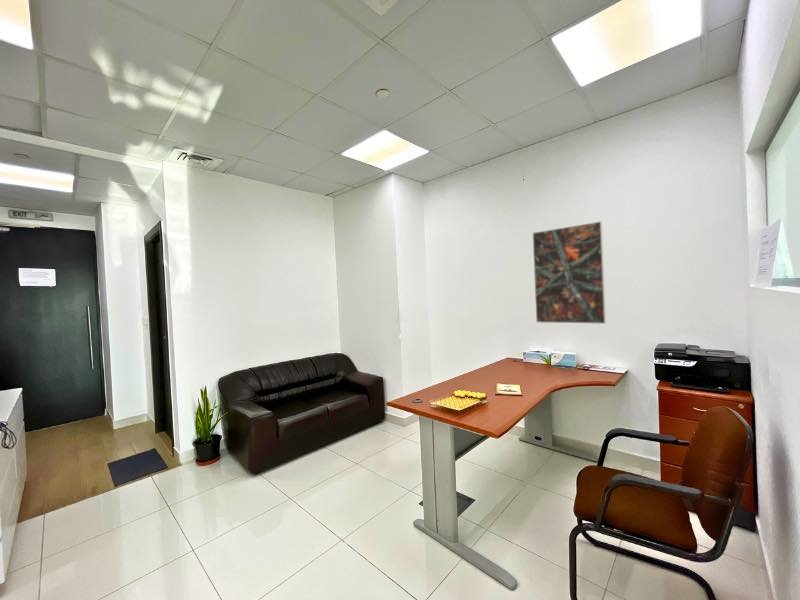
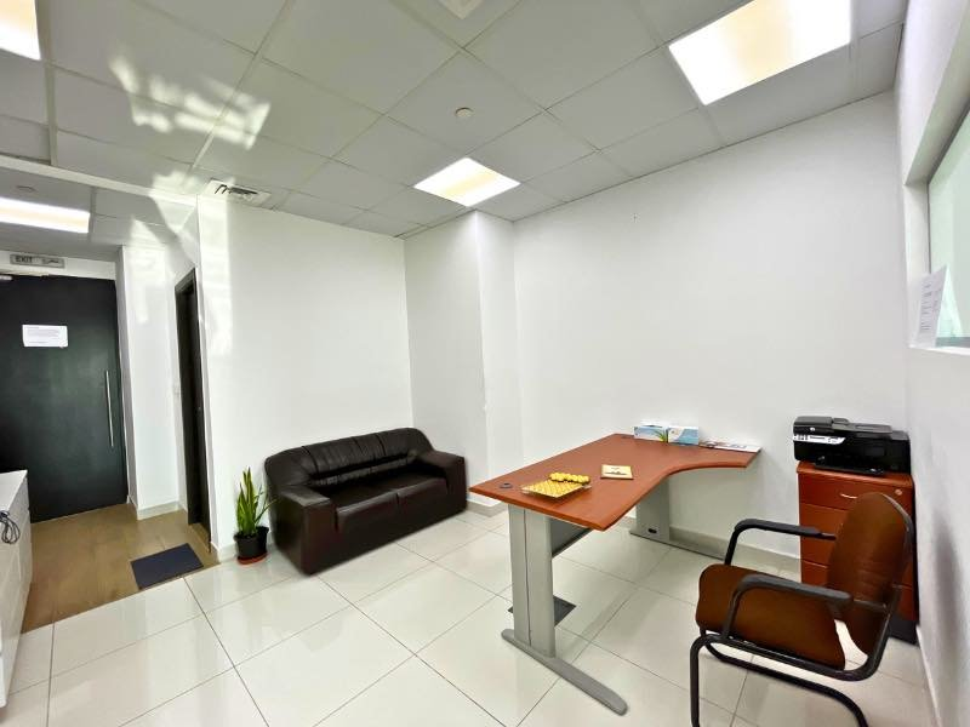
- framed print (566, 275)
